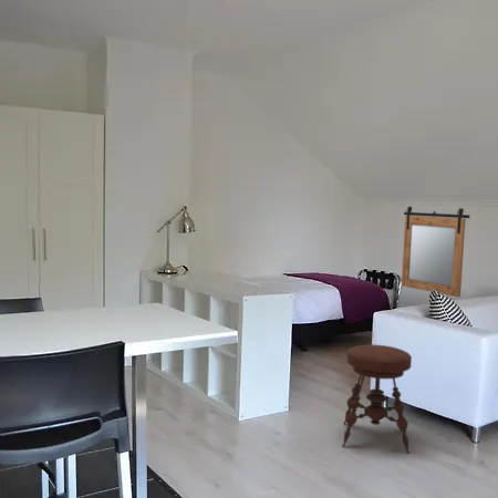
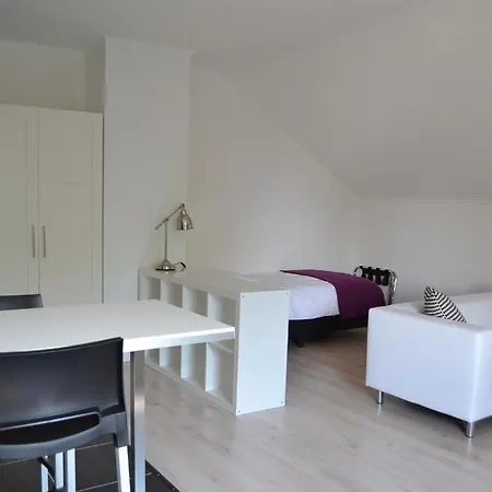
- mirror (430, 249)
- stool (376, 393)
